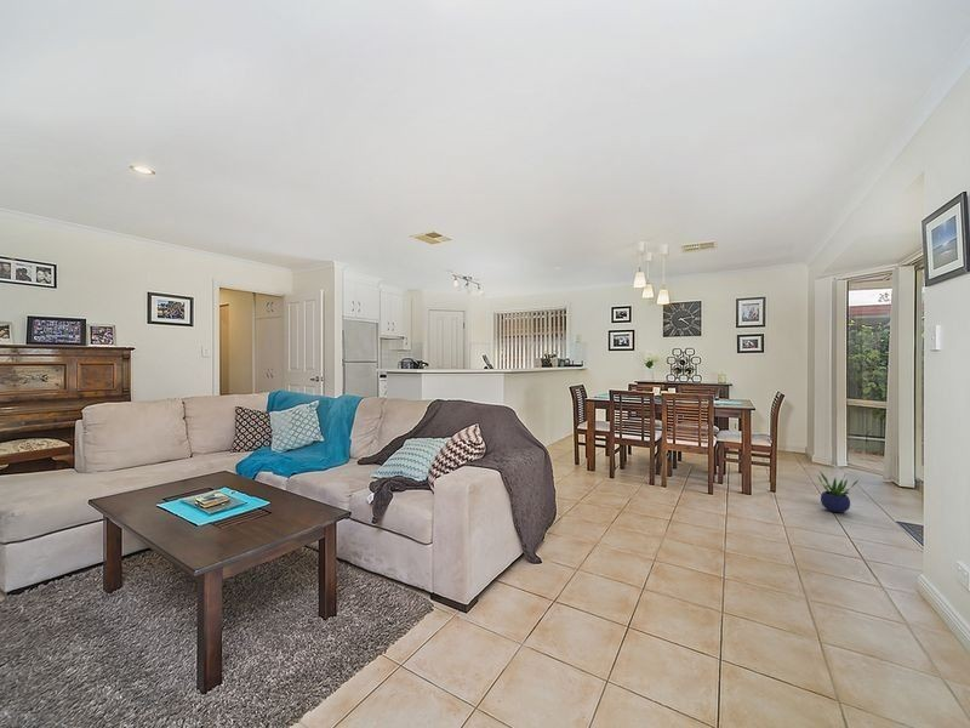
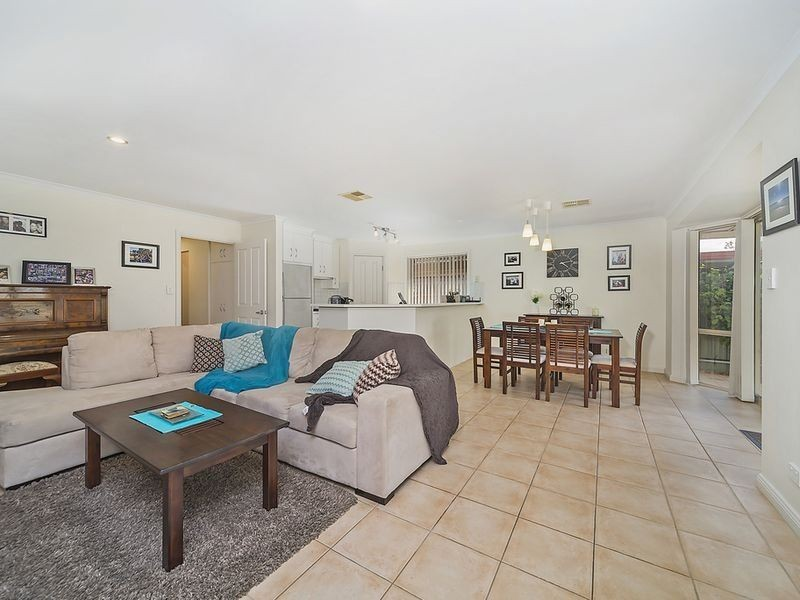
- potted plant (837, 493)
